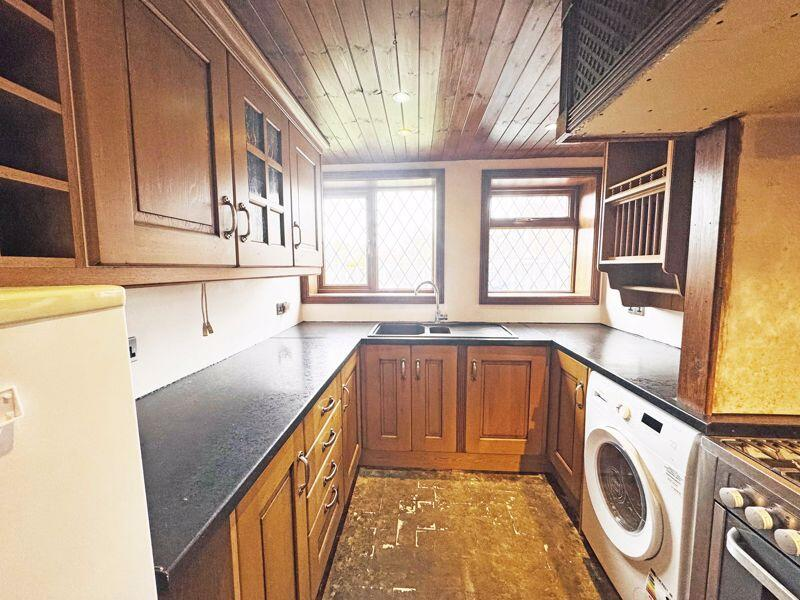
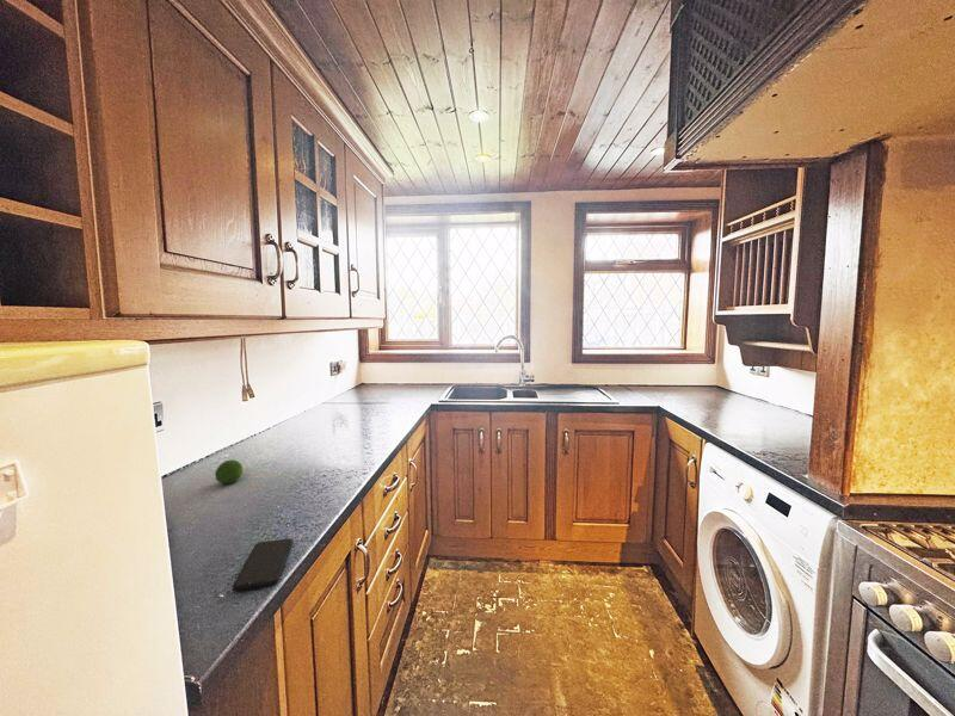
+ fruit (228, 471)
+ smartphone (265, 562)
